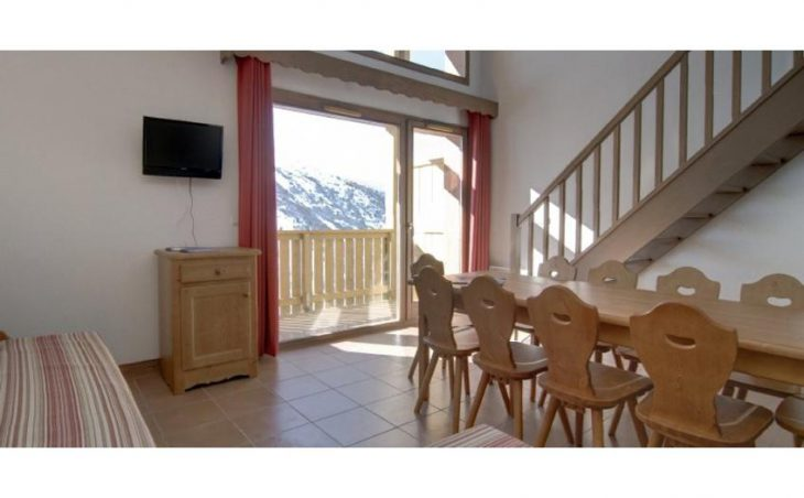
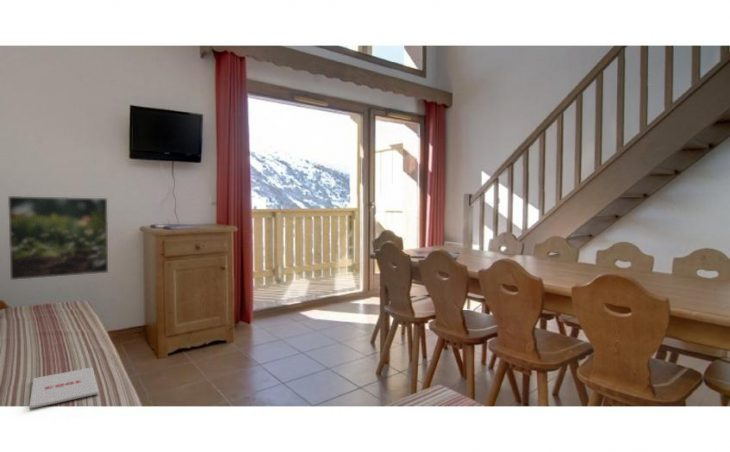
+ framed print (61, 236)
+ magazine (64, 385)
